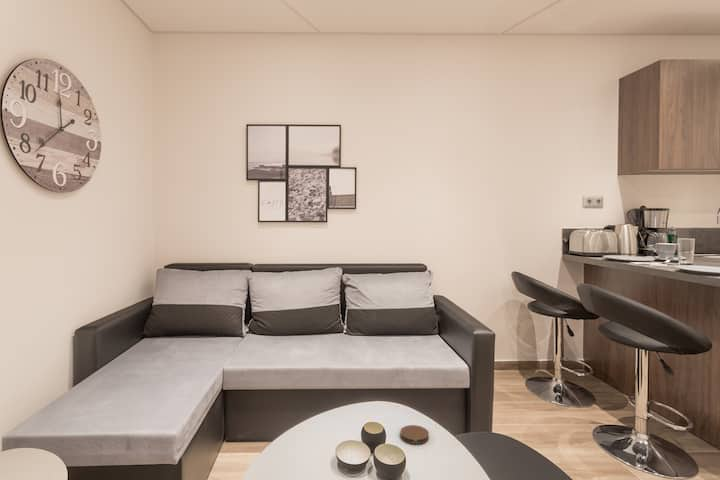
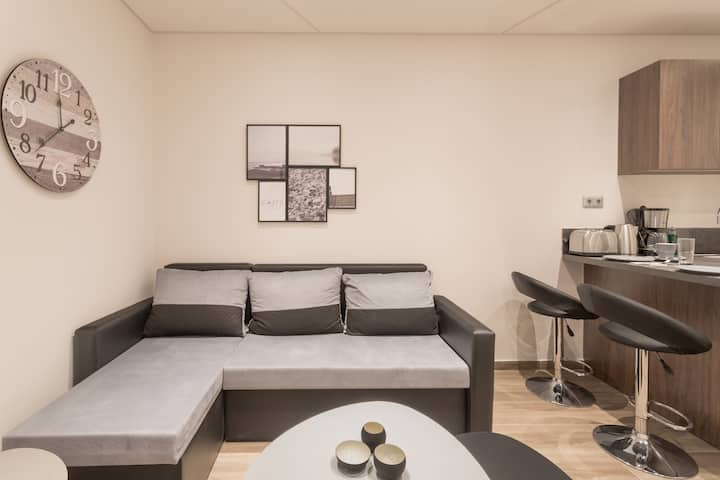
- coaster (414, 434)
